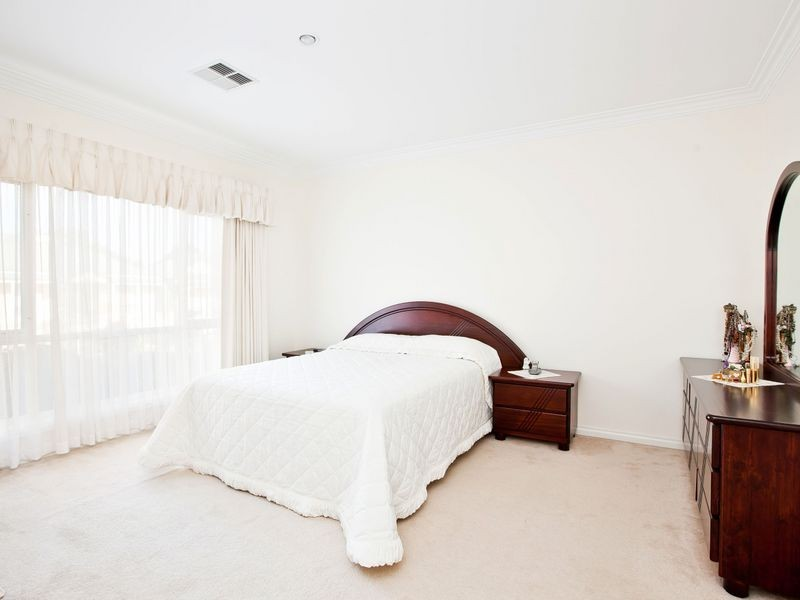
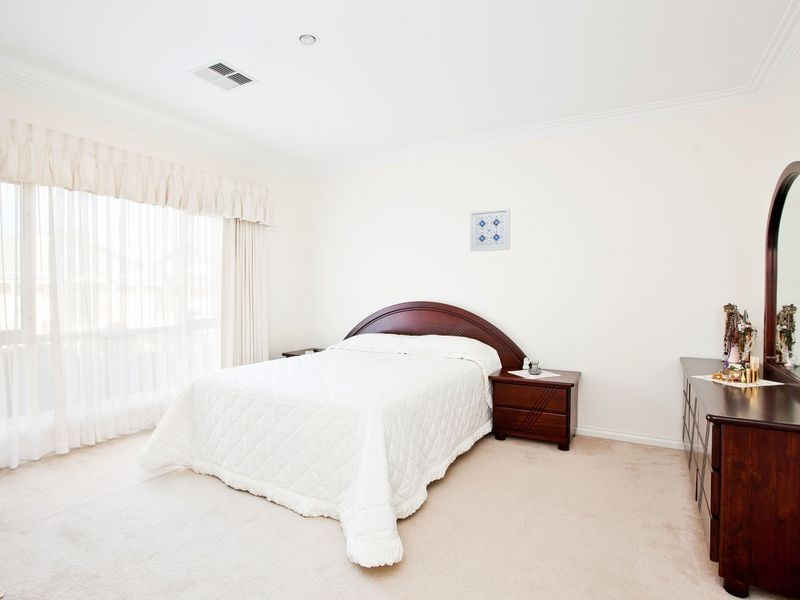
+ wall art (489, 230)
